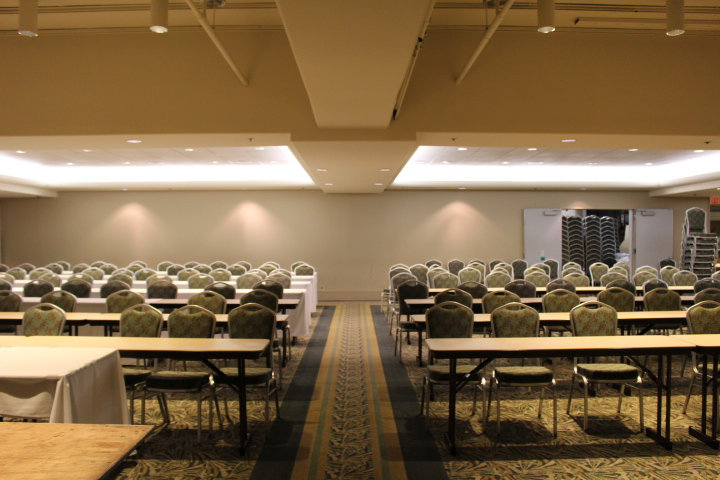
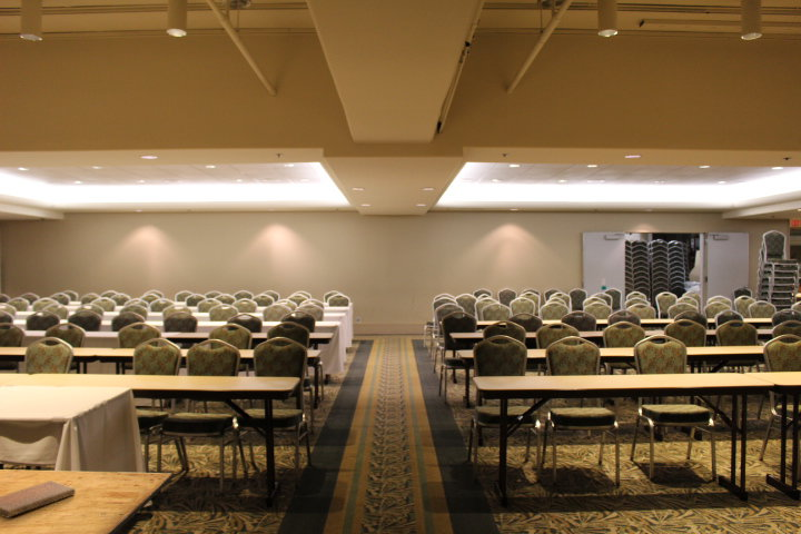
+ notebook (30, 497)
